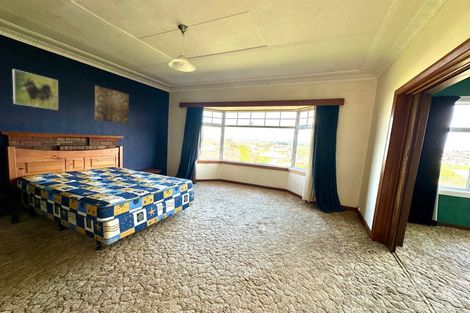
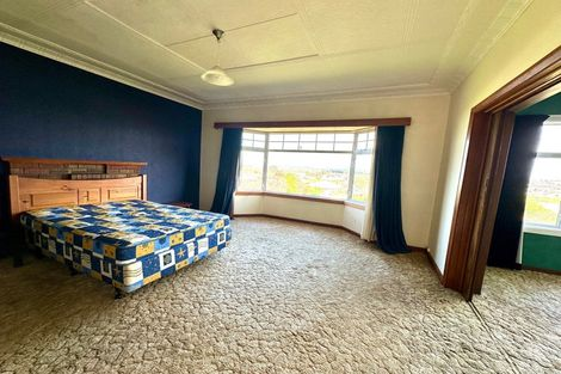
- wall art (113, 106)
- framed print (37, 91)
